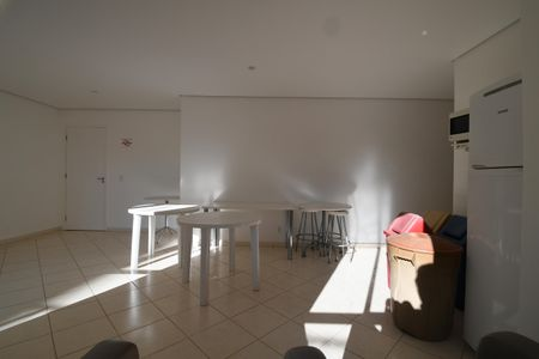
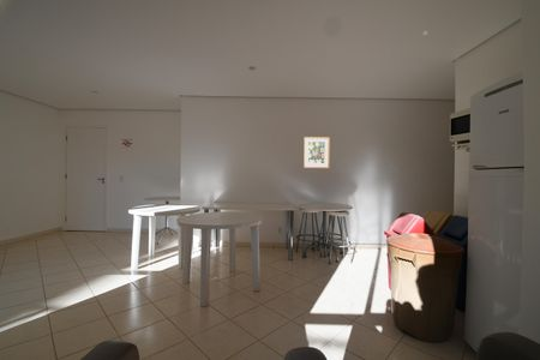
+ wall art (316, 152)
